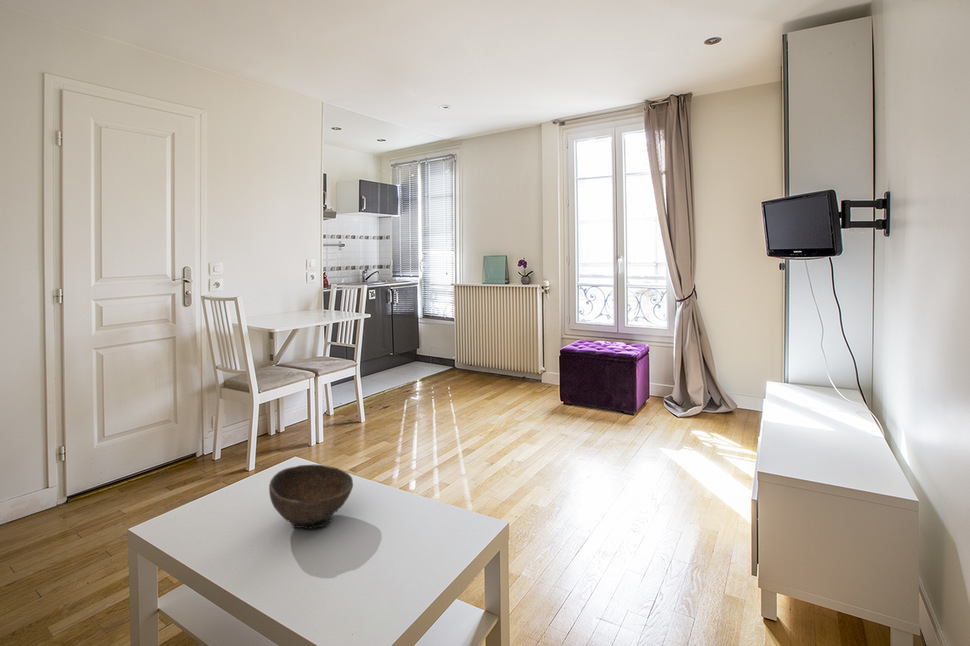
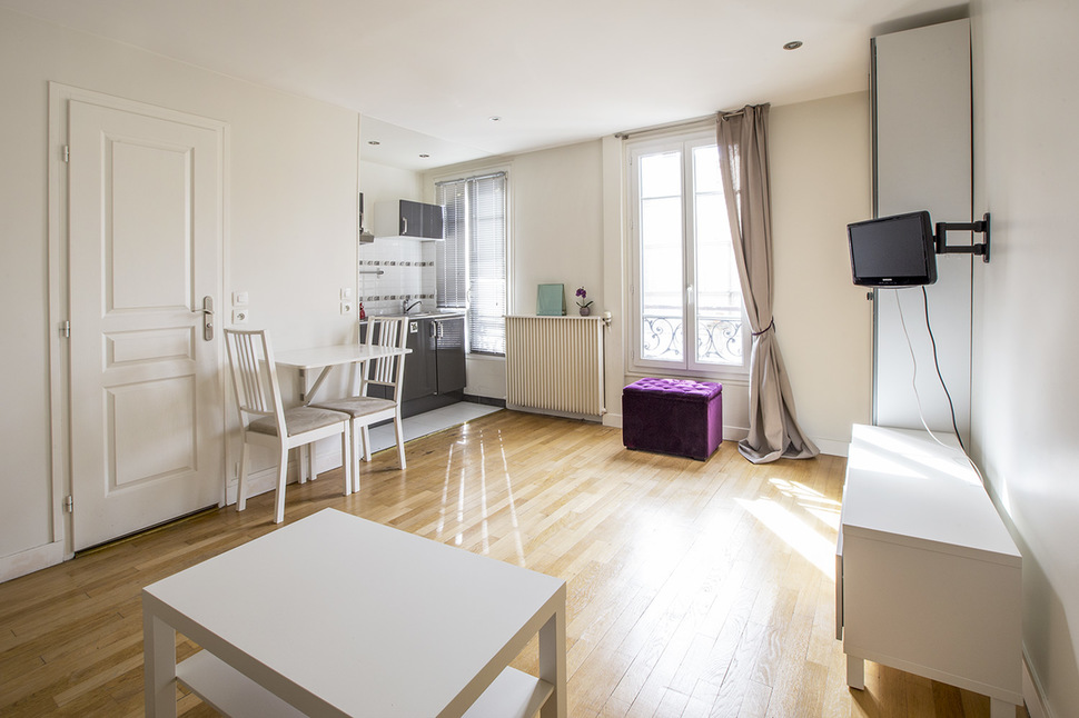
- bowl (310, 497)
